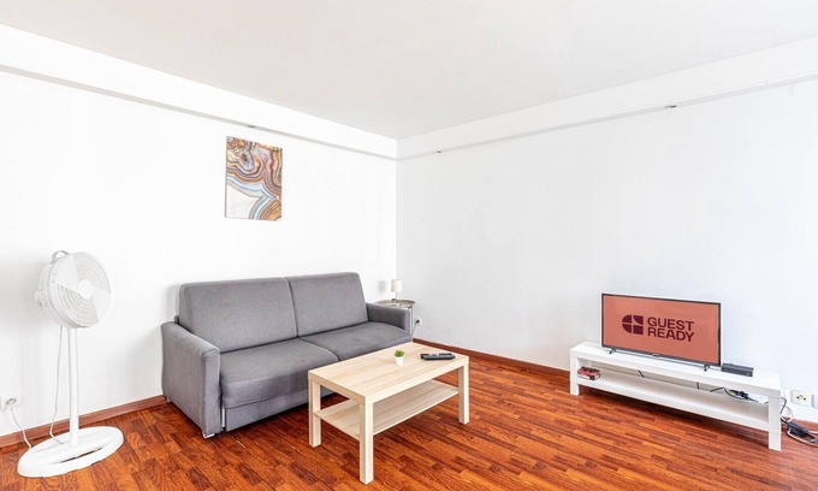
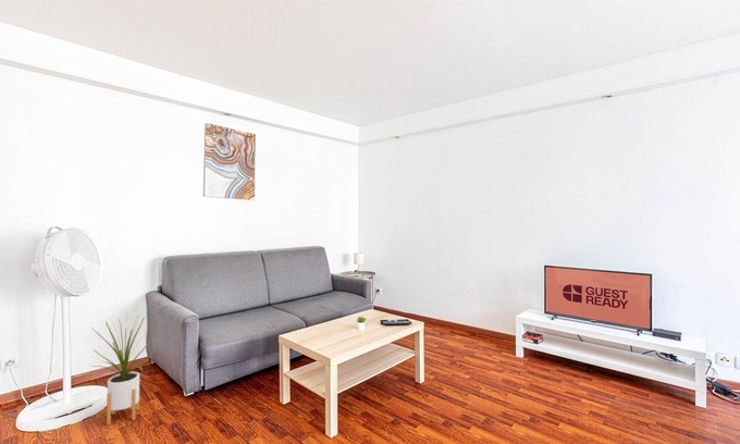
+ house plant (123, 365)
